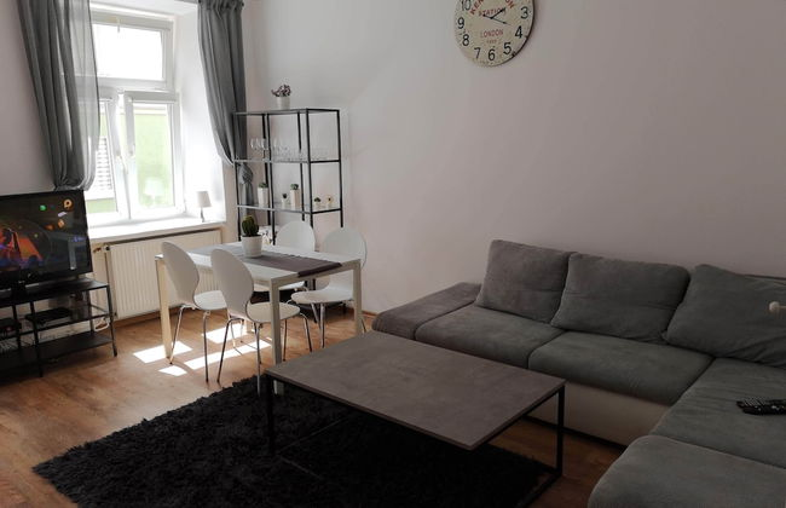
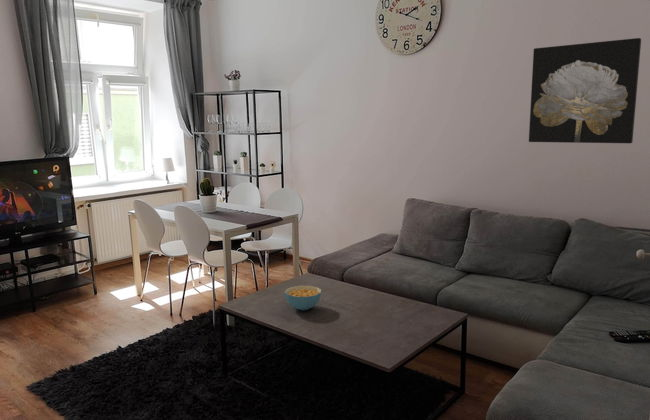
+ cereal bowl (303, 299)
+ wall art (581, 93)
